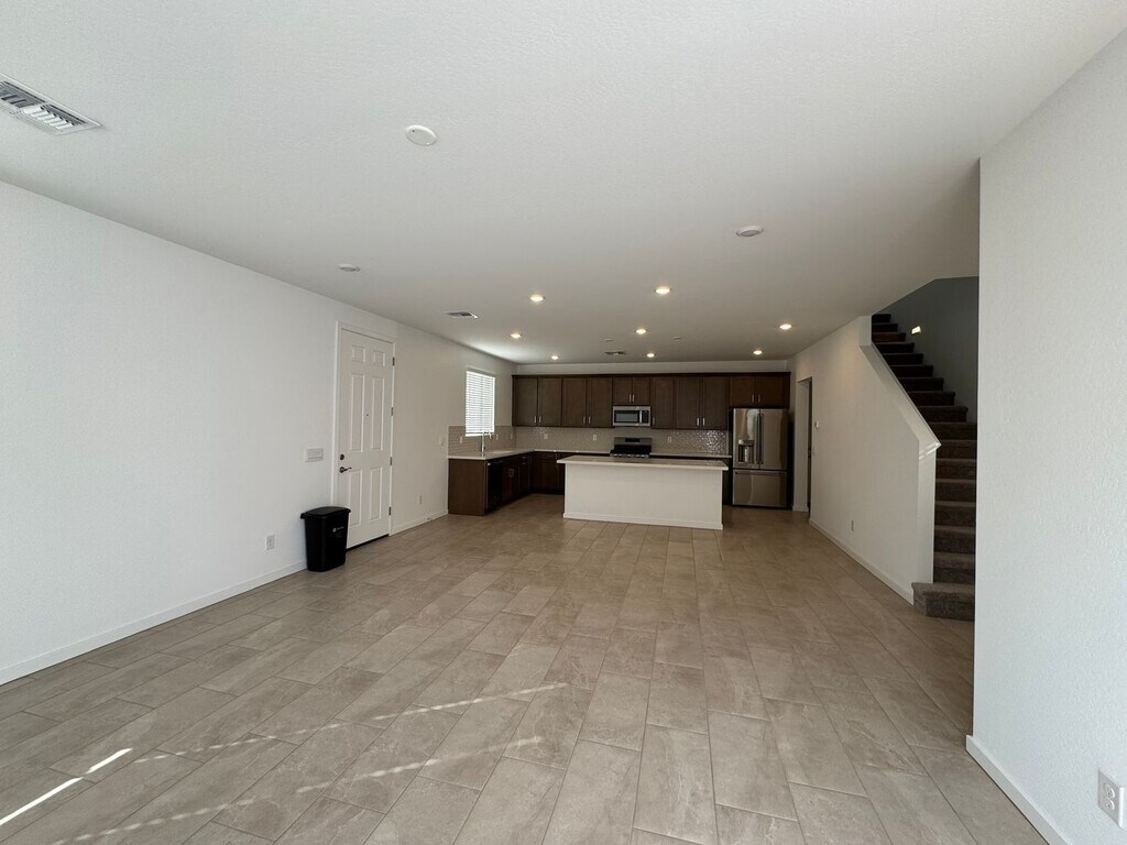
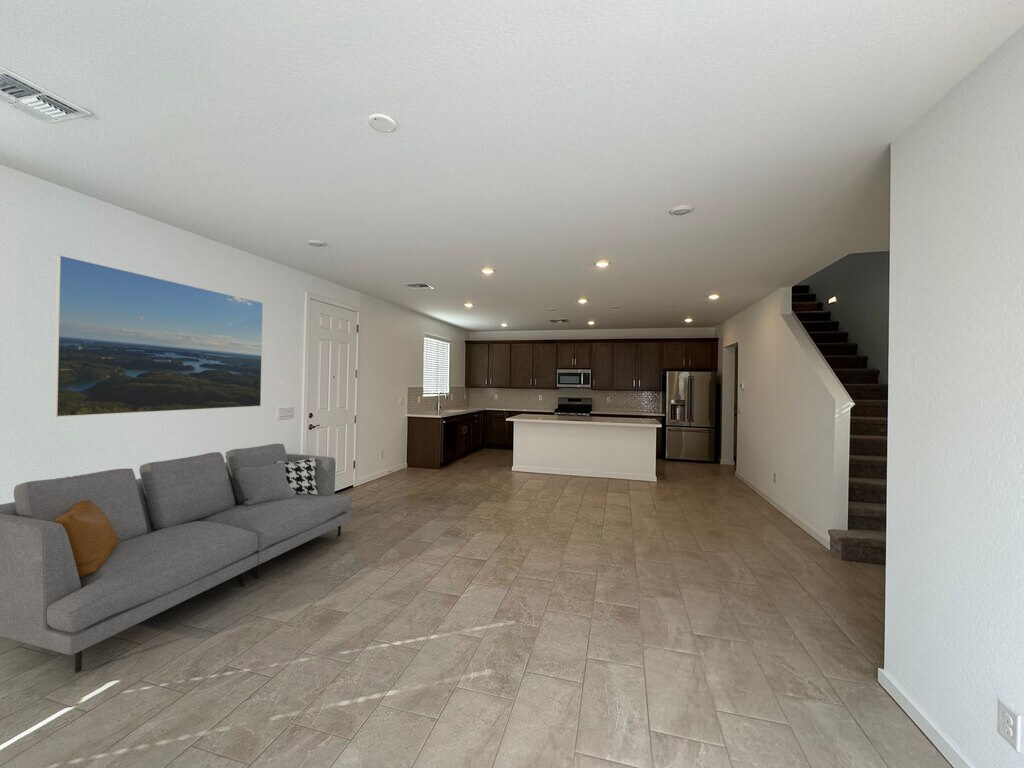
+ sofa (209, 516)
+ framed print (180, 347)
